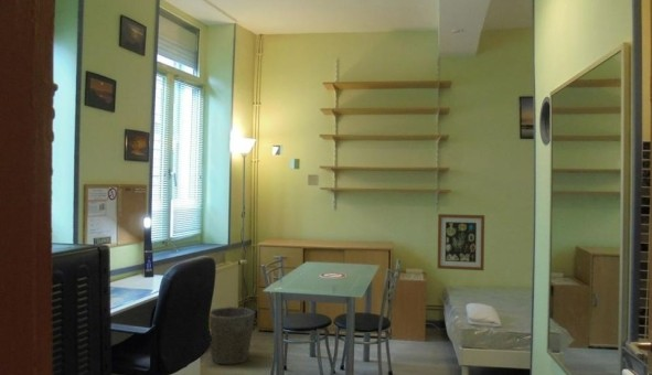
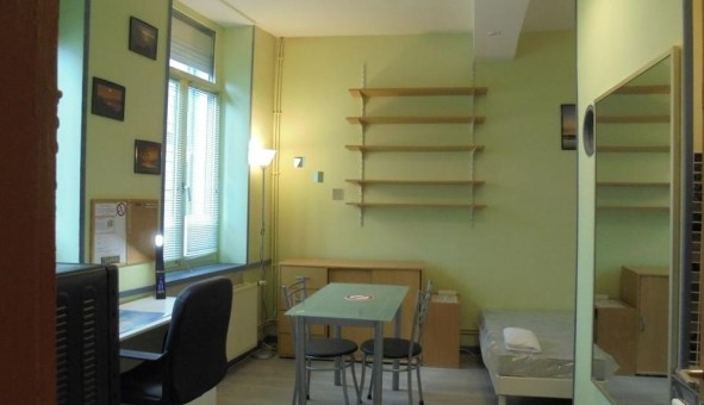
- waste bin (229, 335)
- wall art (460, 242)
